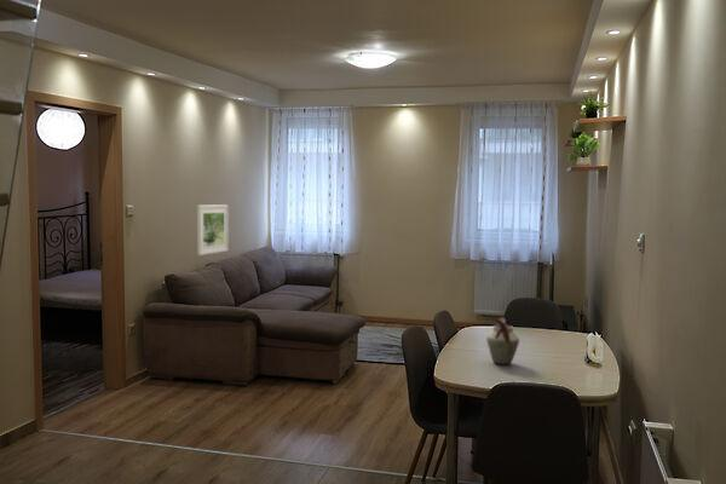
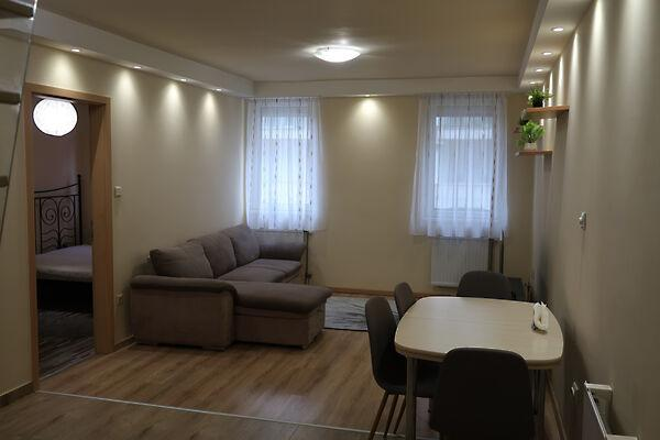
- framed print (213, 229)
- vase (503, 339)
